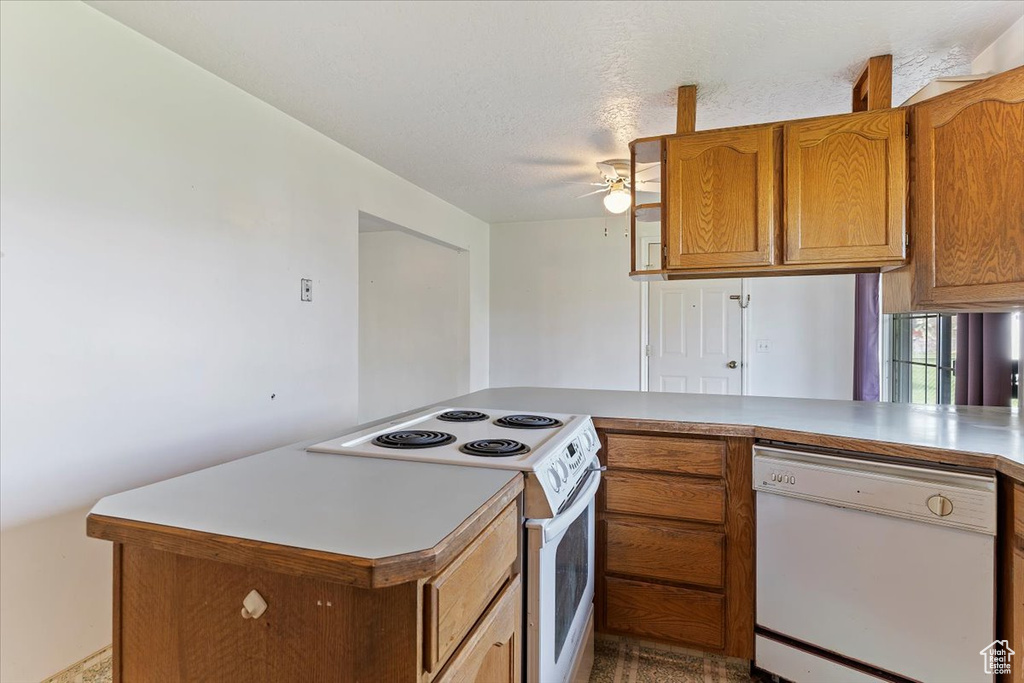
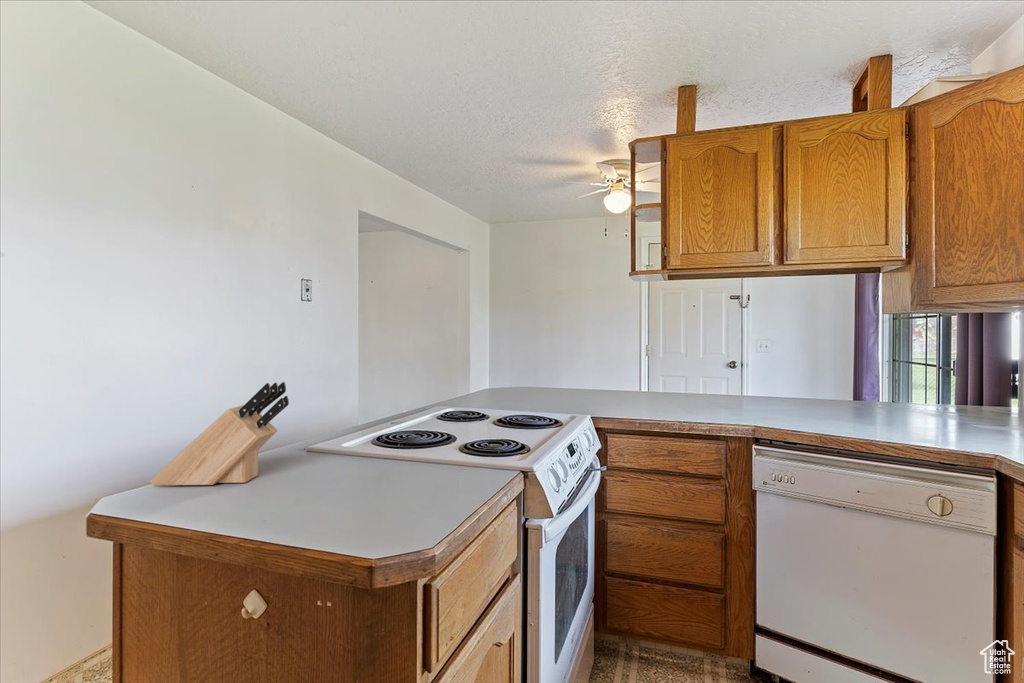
+ knife block (225, 430)
